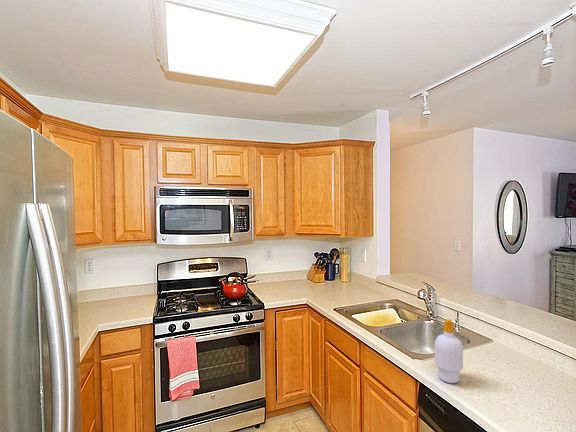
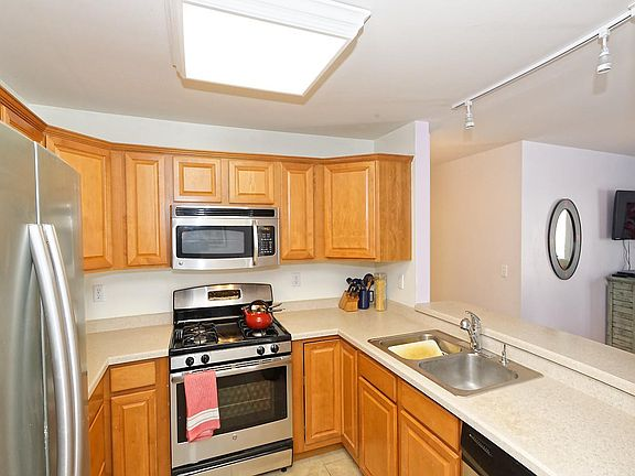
- soap bottle (448, 349)
